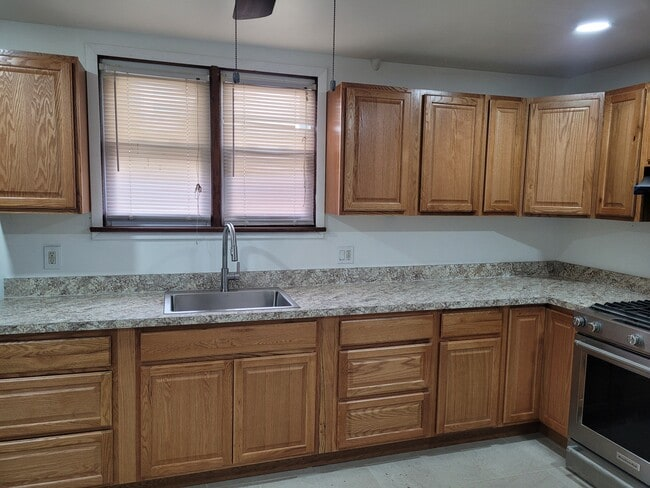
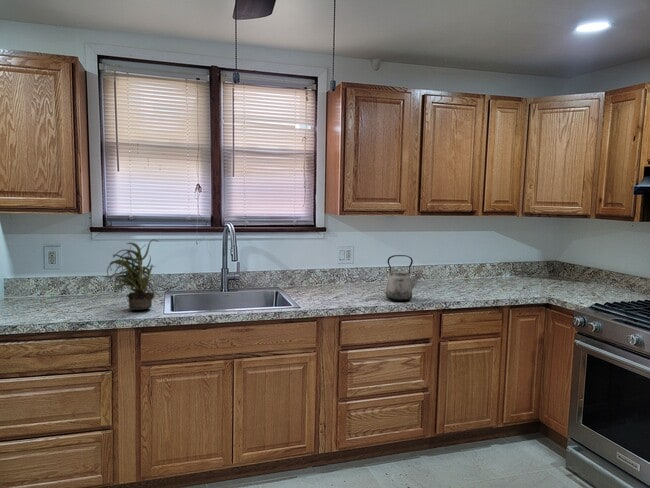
+ potted plant (134, 274)
+ kettle (404, 277)
